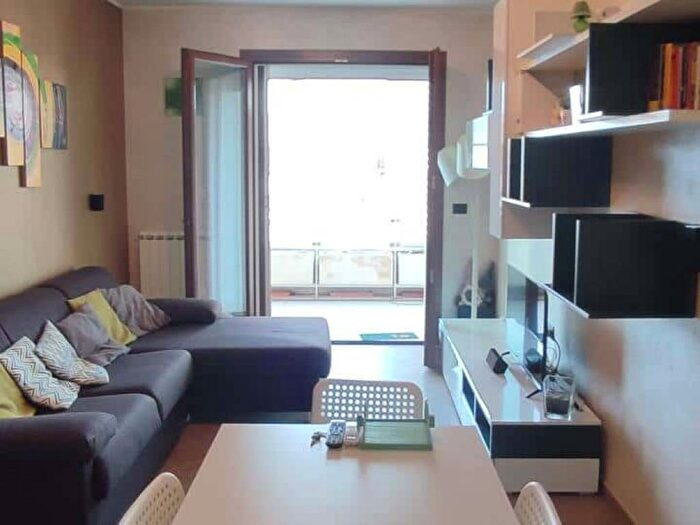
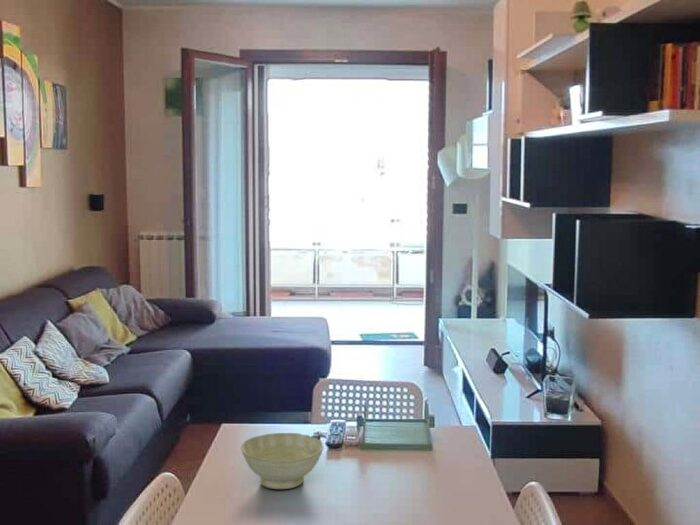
+ bowl (282, 463)
